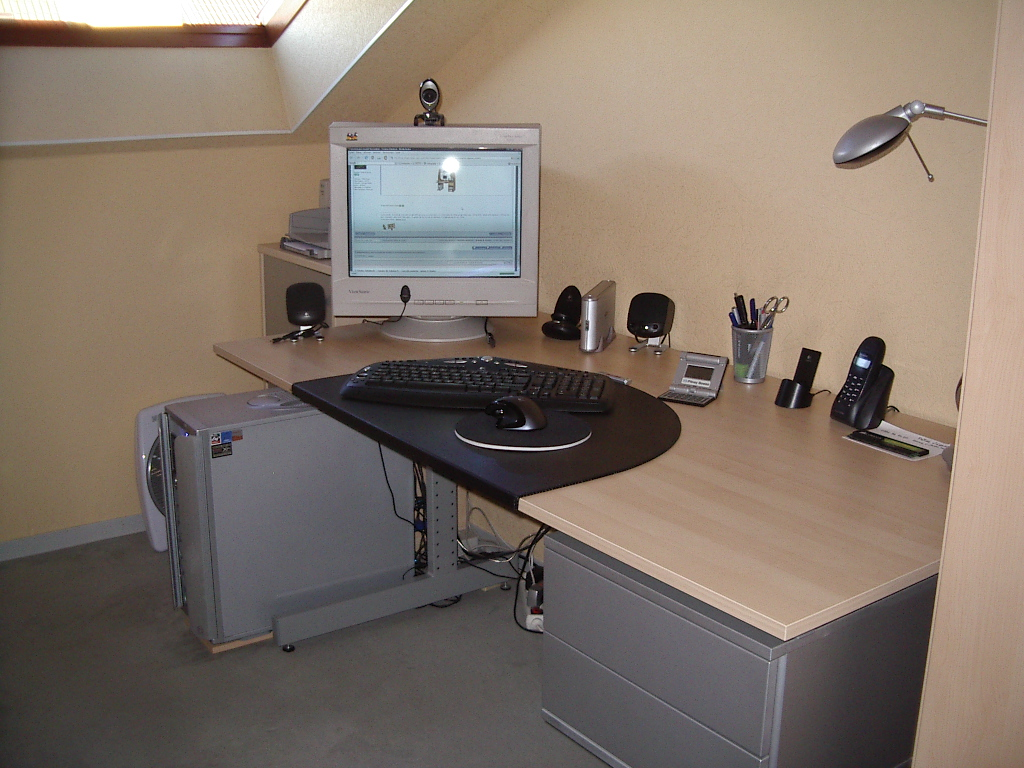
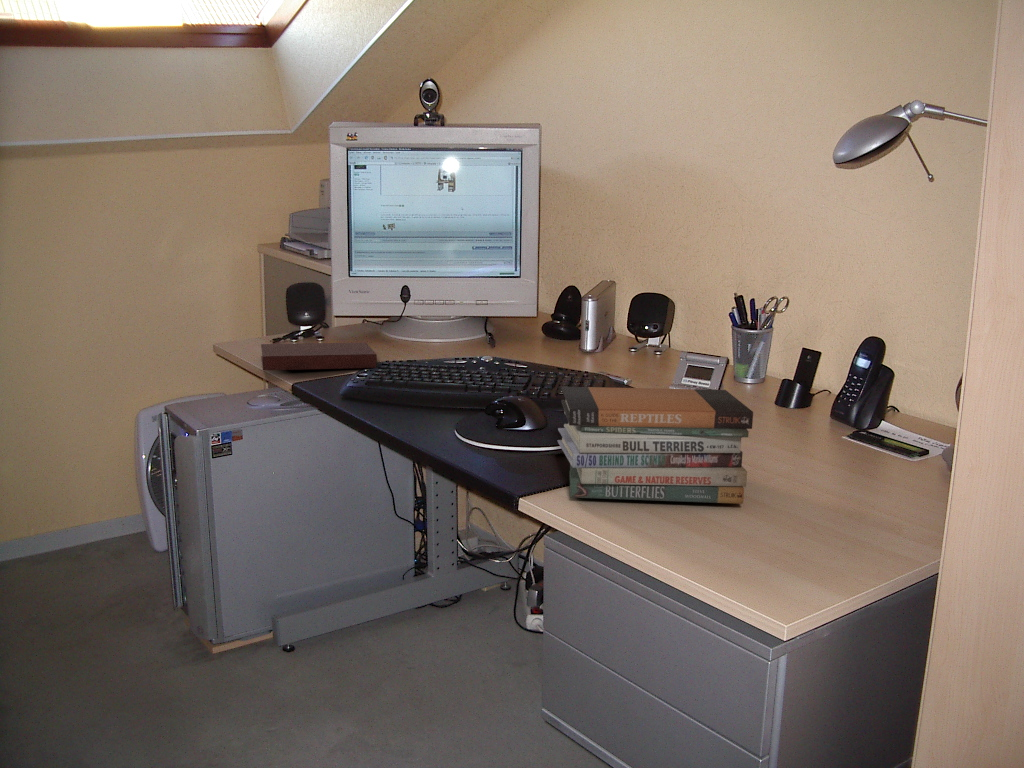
+ notebook (317, 355)
+ book stack (649, 442)
